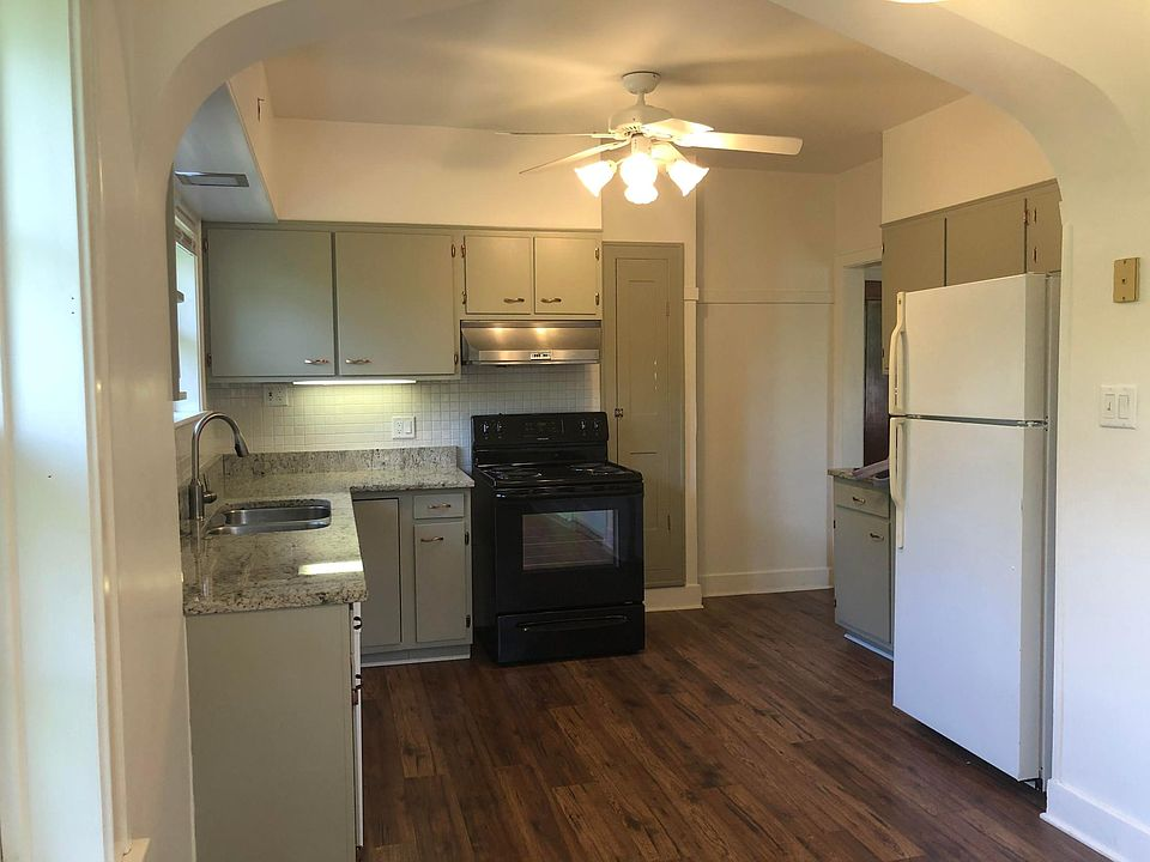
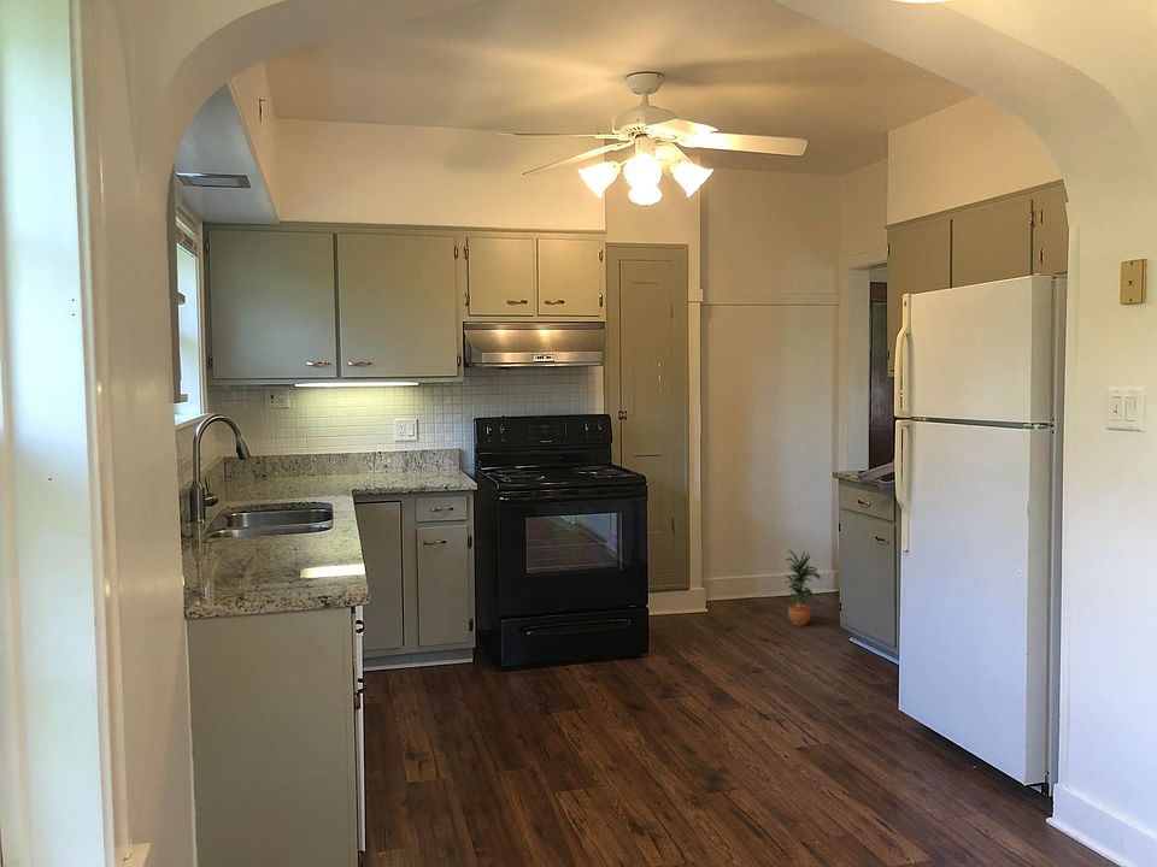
+ potted plant (803, 586)
